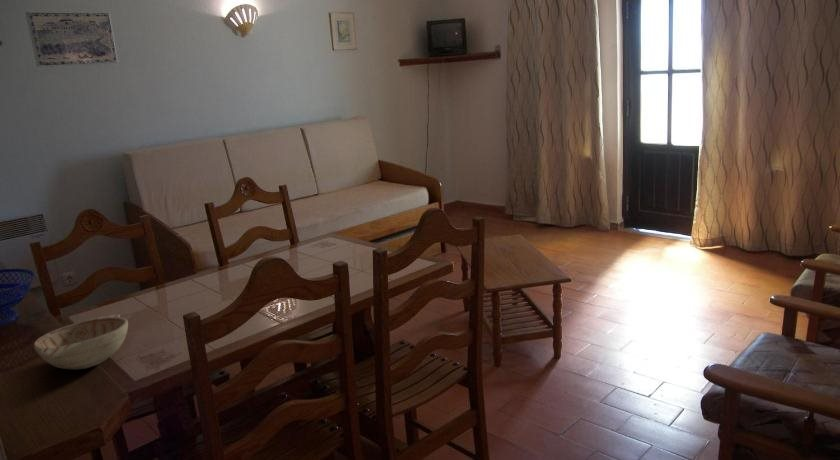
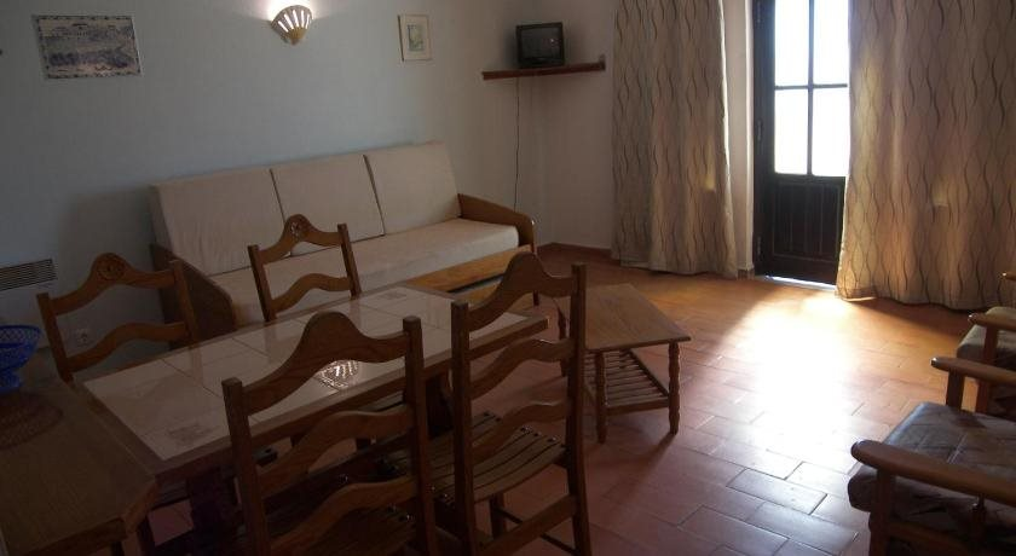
- decorative bowl (85, 345)
